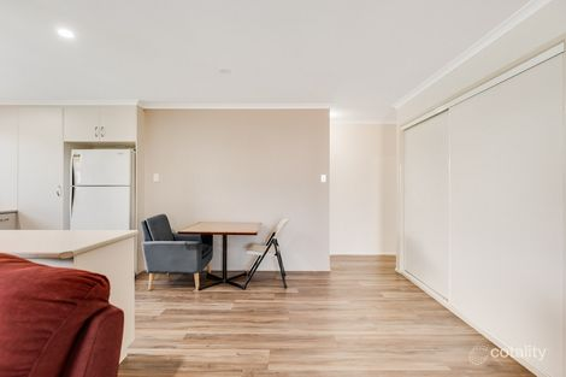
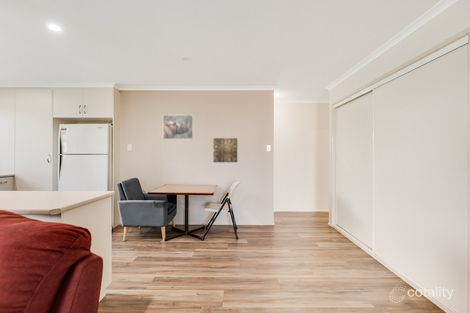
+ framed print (178, 127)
+ wall art (225, 150)
